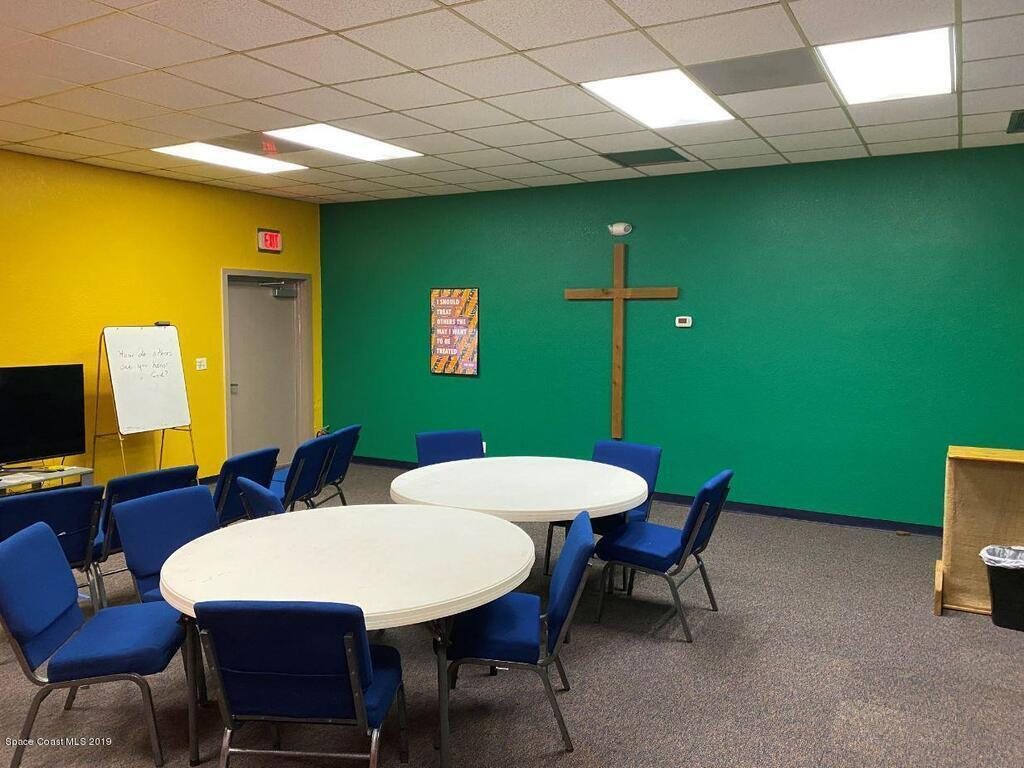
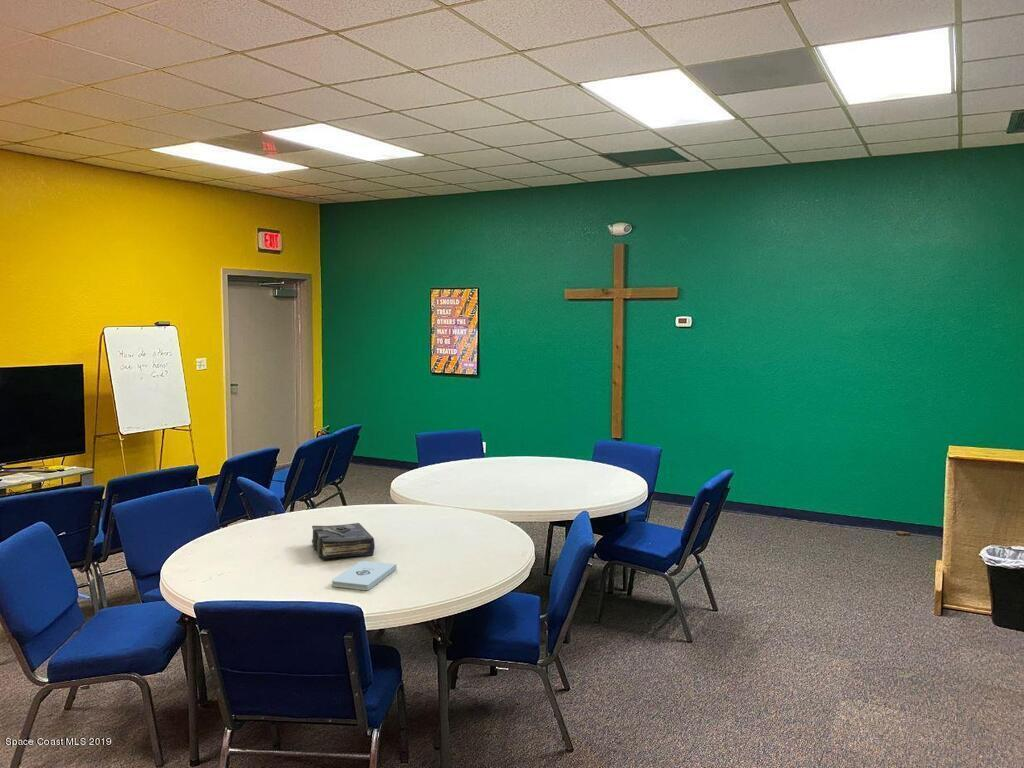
+ notepad (364, 574)
+ book (342, 539)
